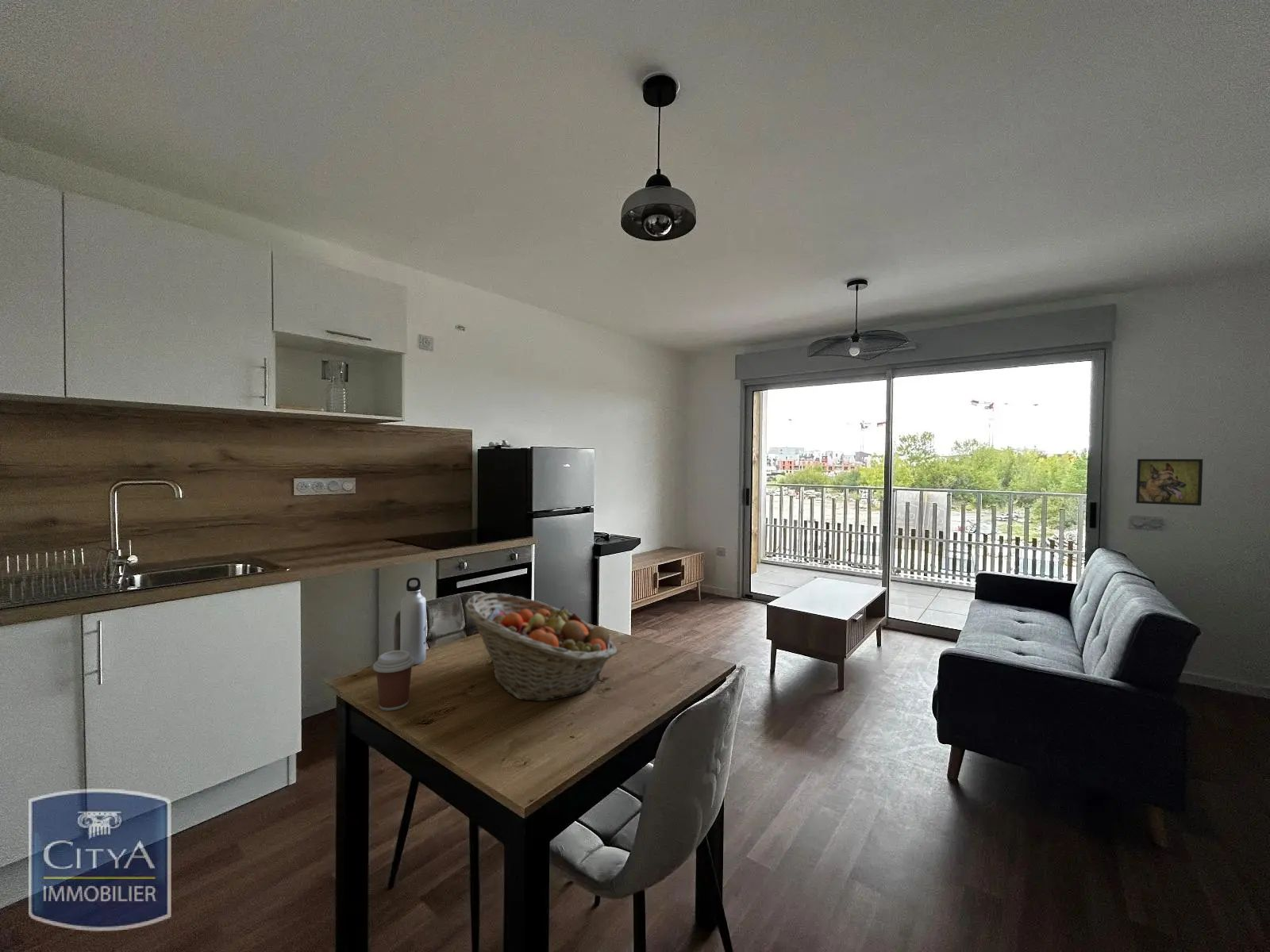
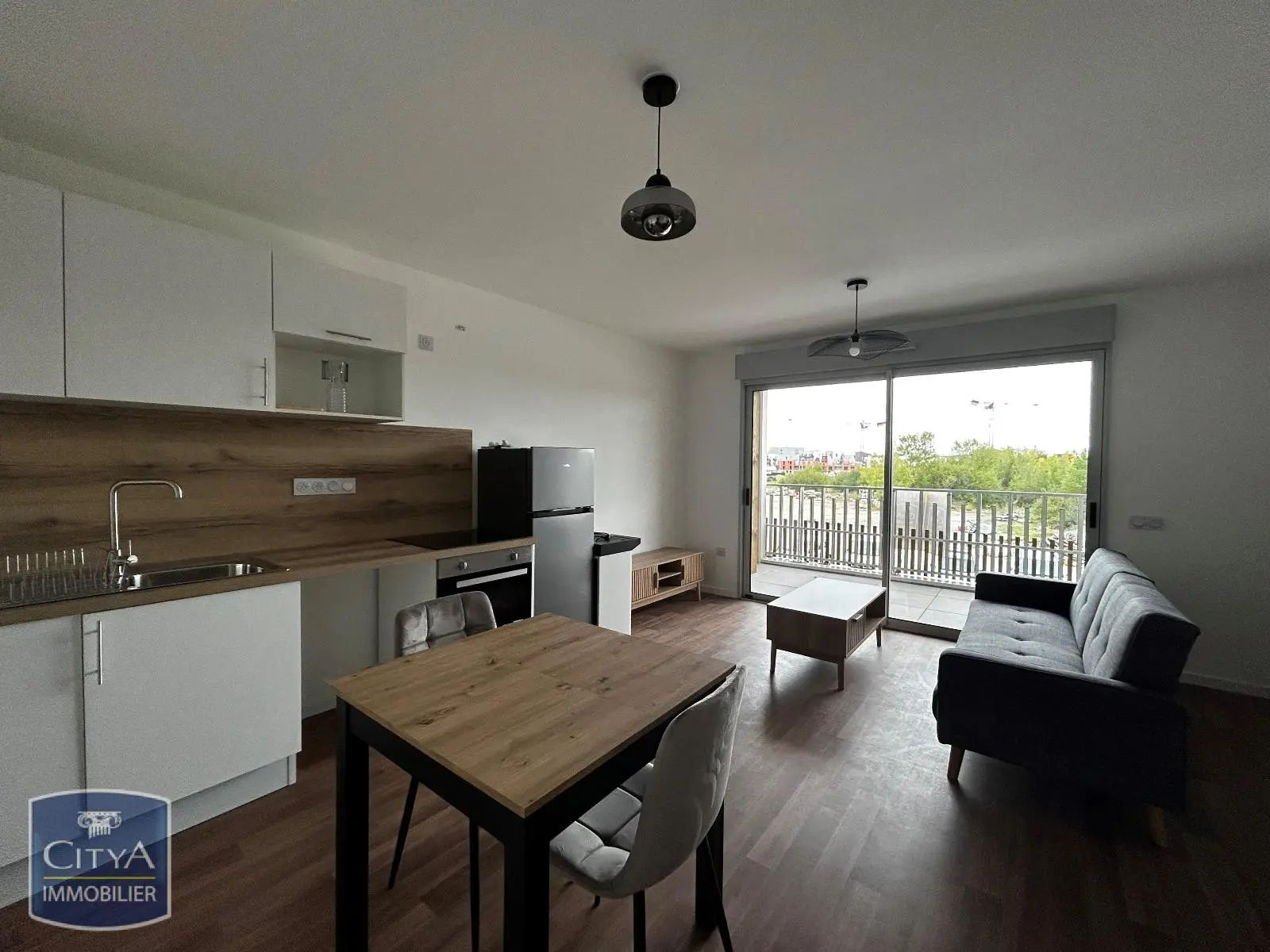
- coffee cup (394, 679)
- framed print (1168, 482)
- water bottle (413, 619)
- fruit basket (540, 636)
